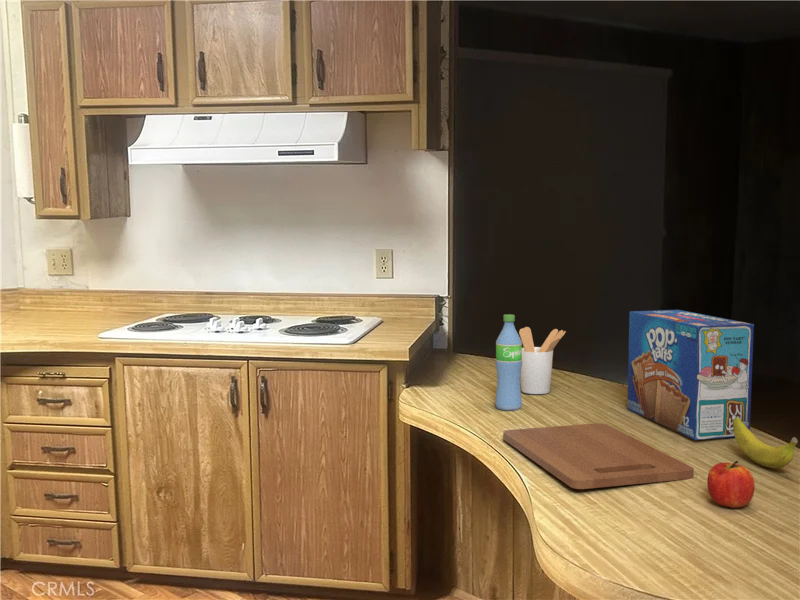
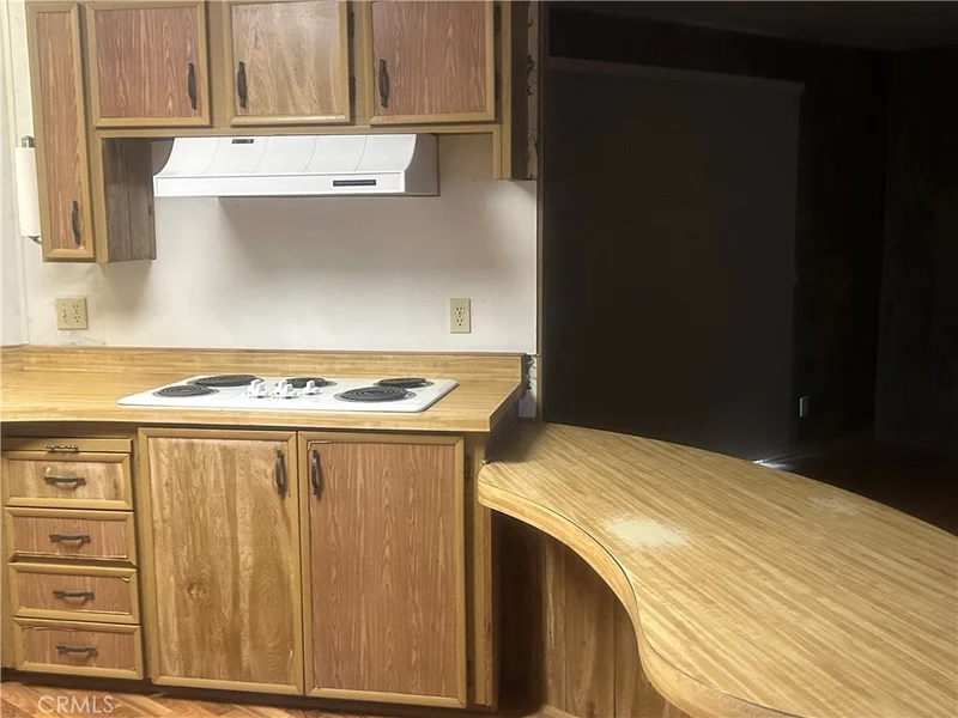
- water bottle (508, 361)
- utensil holder (542, 359)
- fruit (730, 482)
- cutting board (590, 452)
- toaster pastry box (686, 369)
- banana (763, 445)
